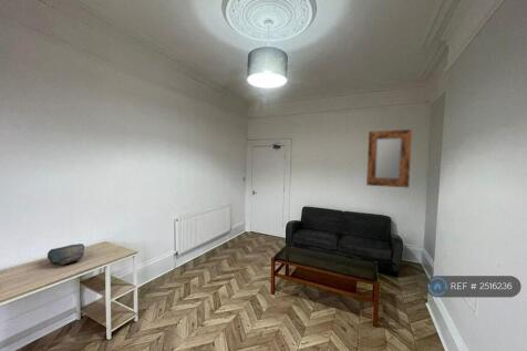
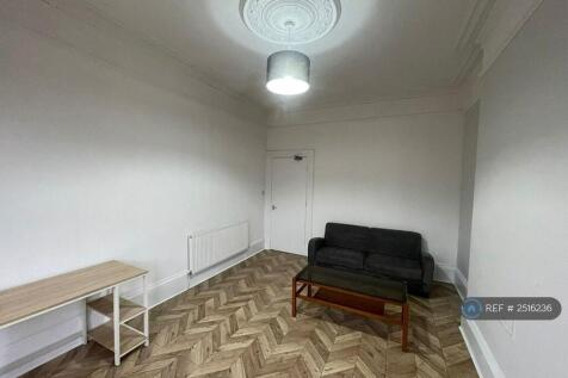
- rock (66, 252)
- home mirror (388, 158)
